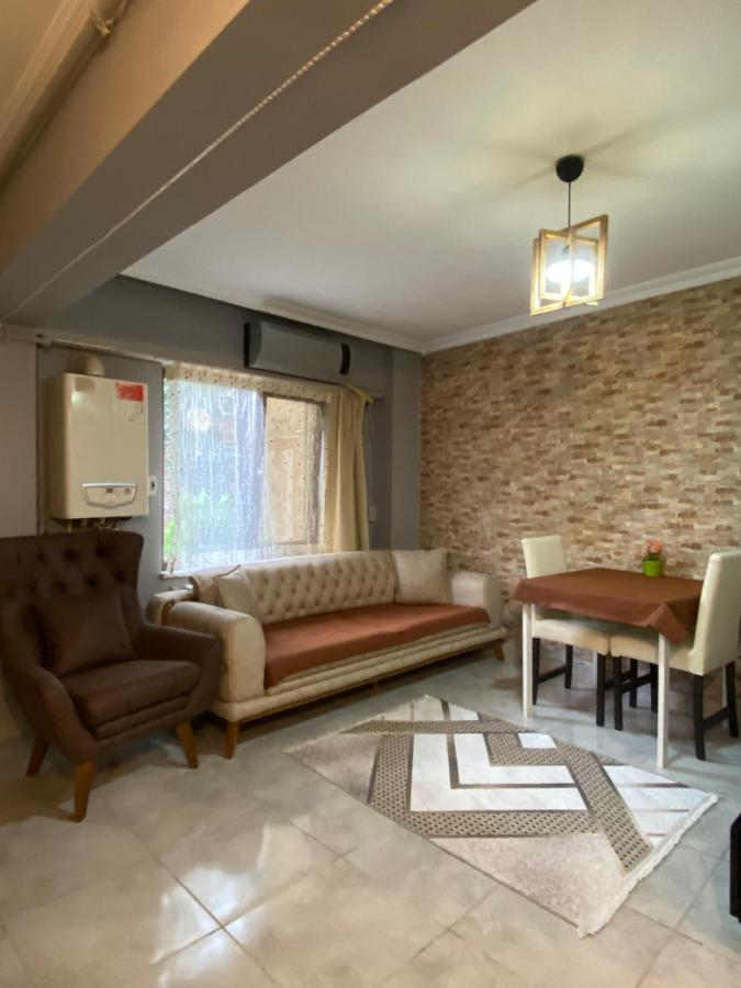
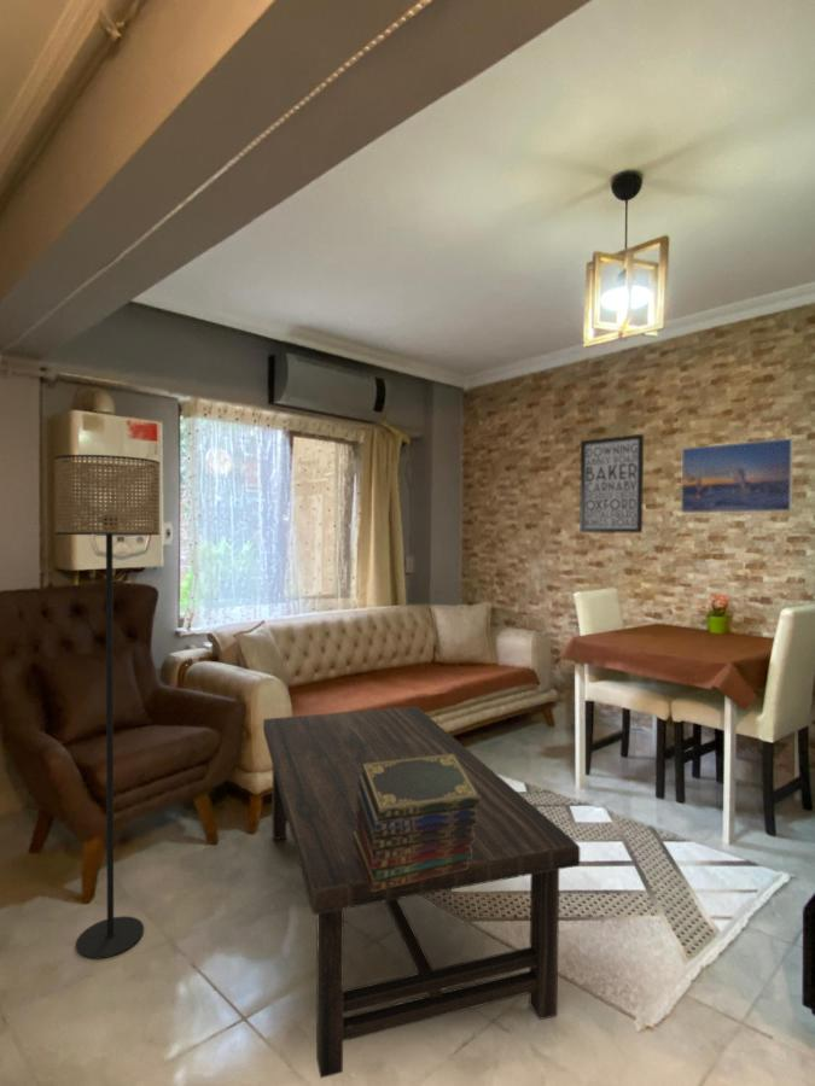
+ floor lamp (109, 700)
+ wall art (610, 485)
+ book stack (409, 819)
+ coffee table (356, 825)
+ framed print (733, 478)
